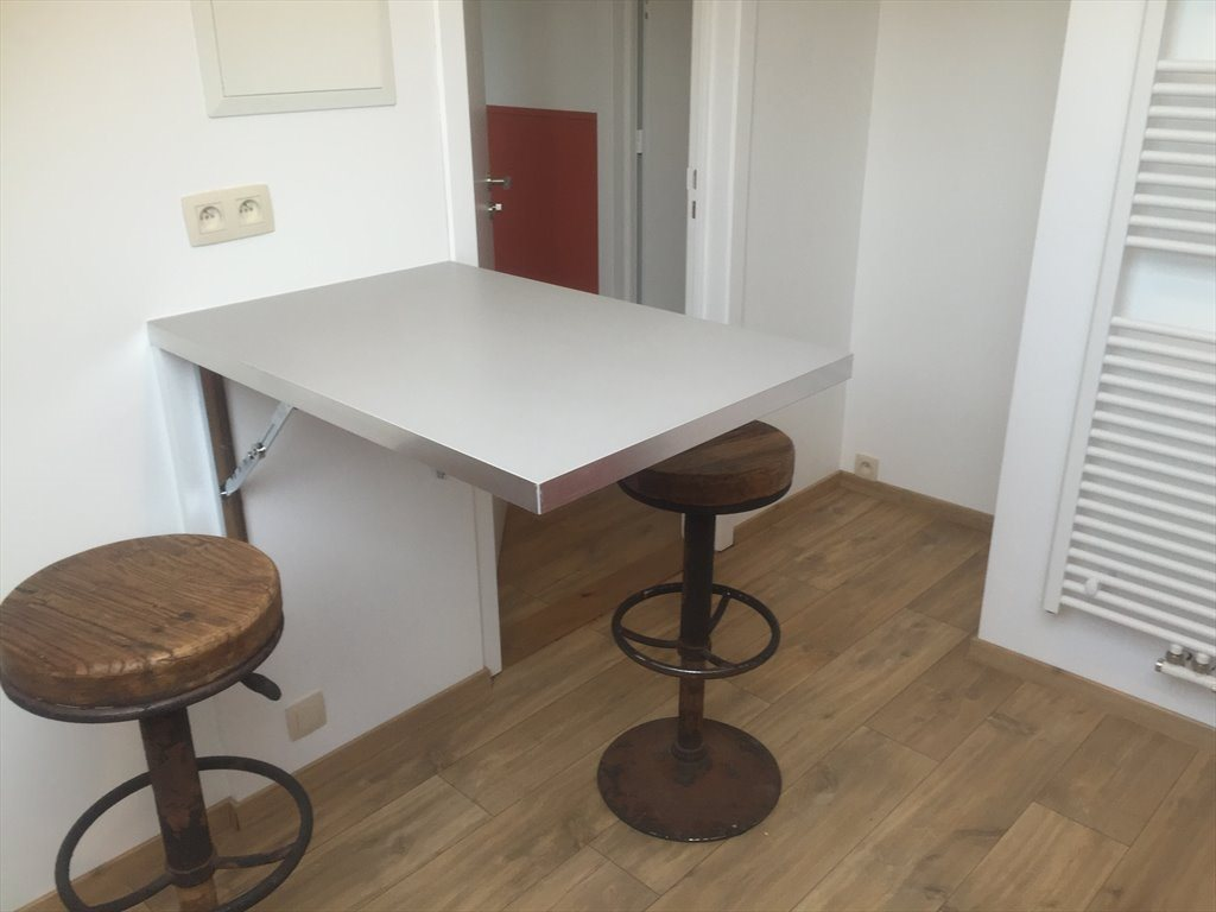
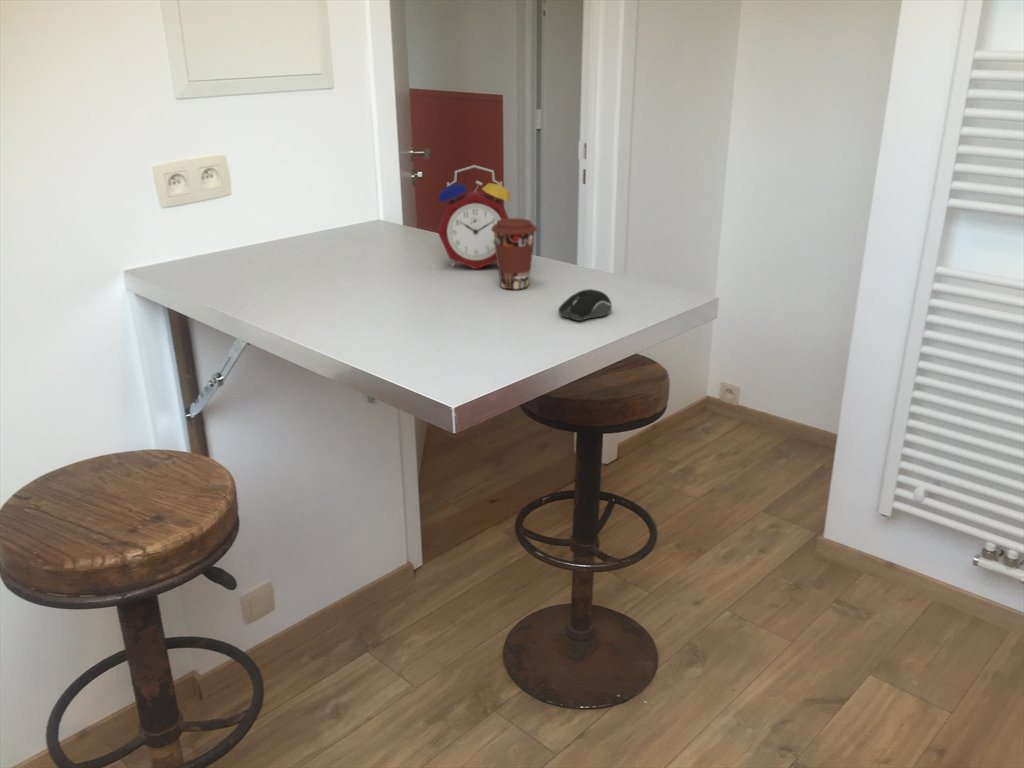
+ alarm clock (475, 215)
+ computer mouse (586, 302)
+ coffee cup (514, 254)
